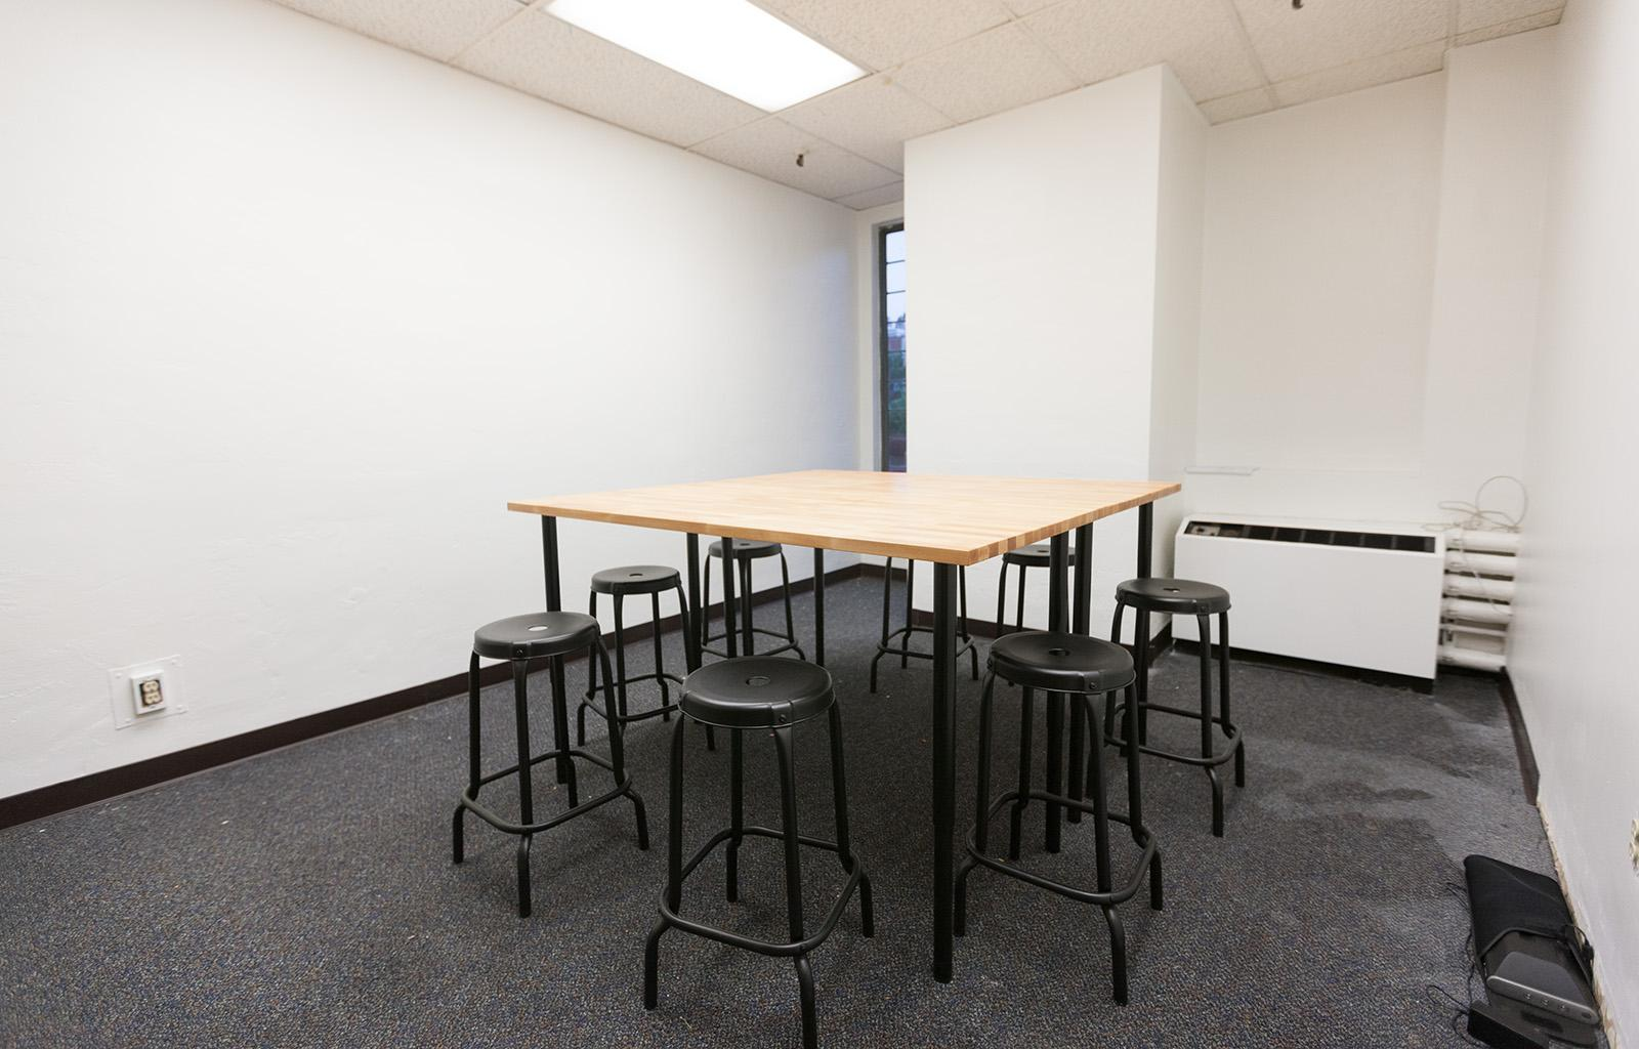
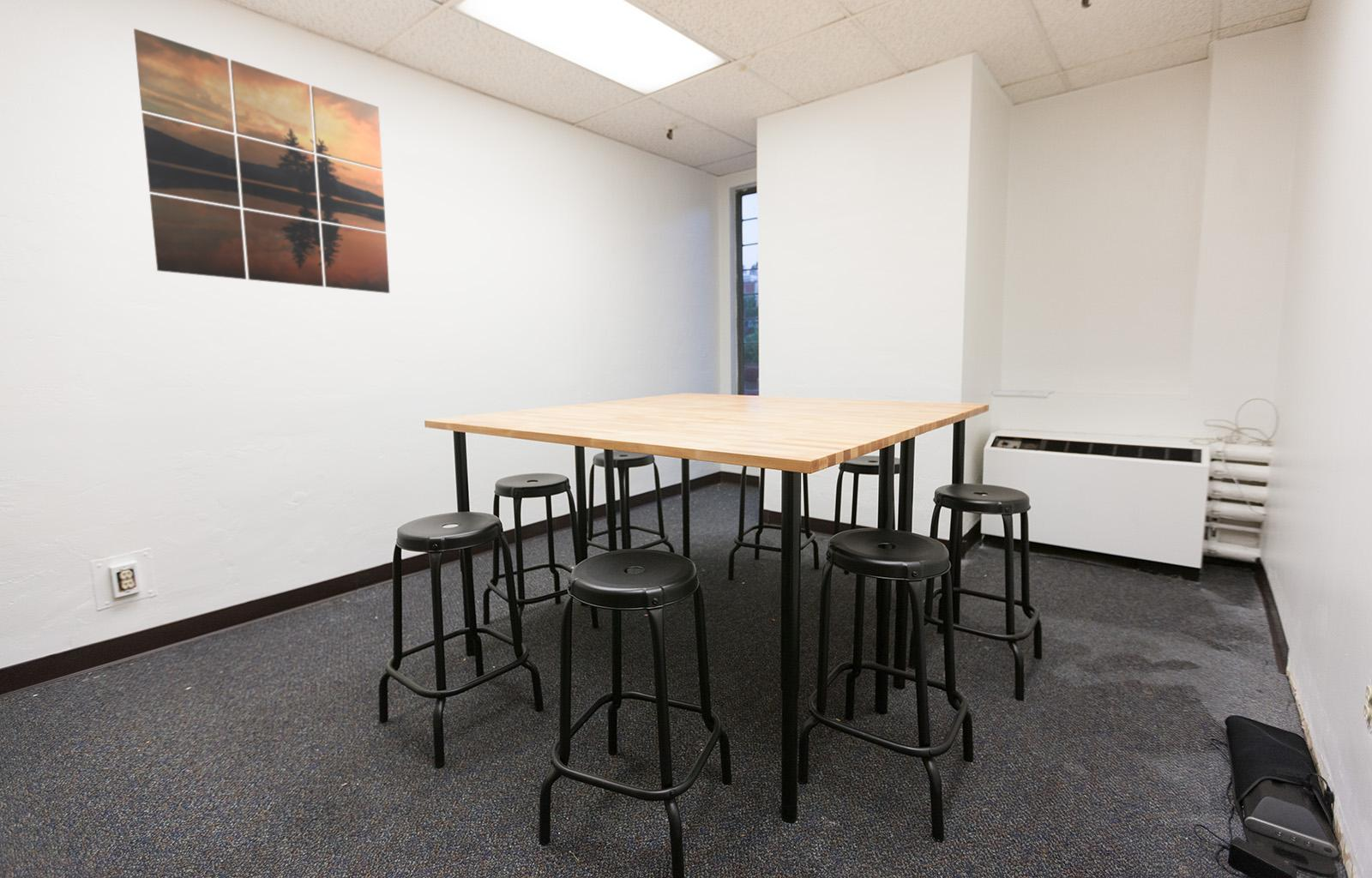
+ wall art (280, 179)
